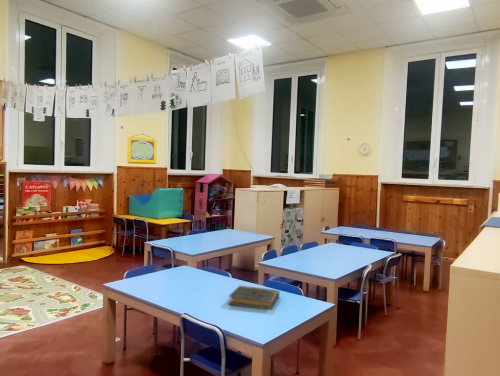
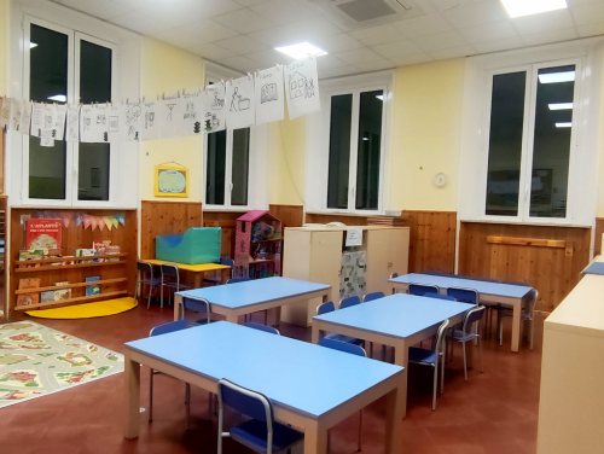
- hardback book (254, 296)
